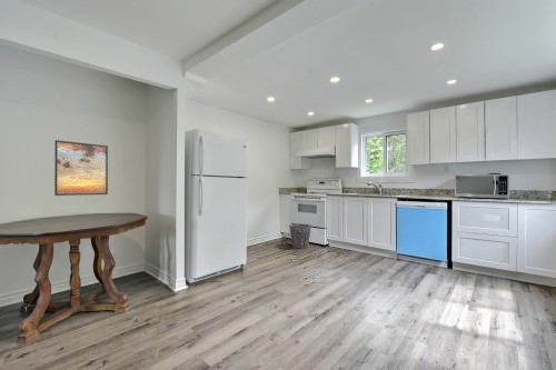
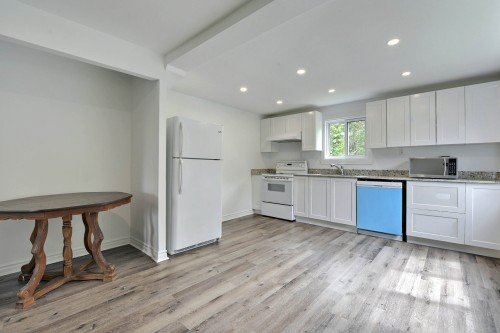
- waste bin (300, 236)
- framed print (82, 169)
